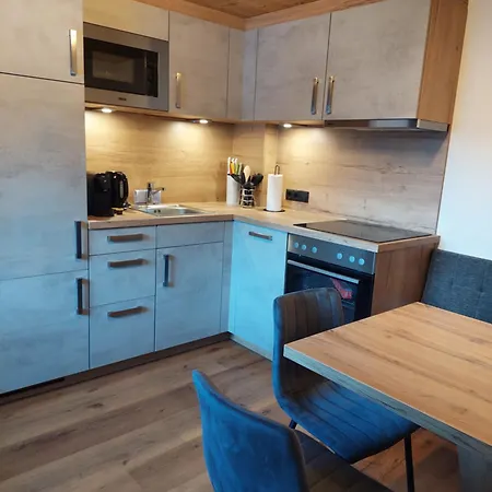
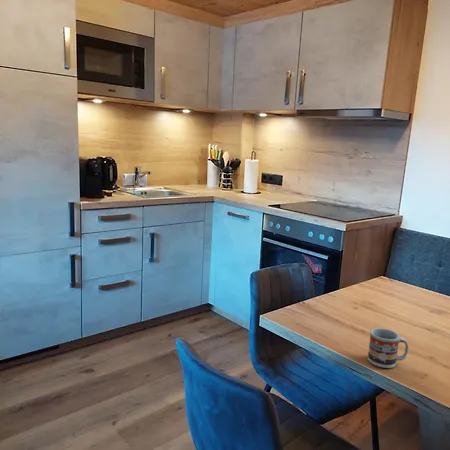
+ cup (388, 348)
